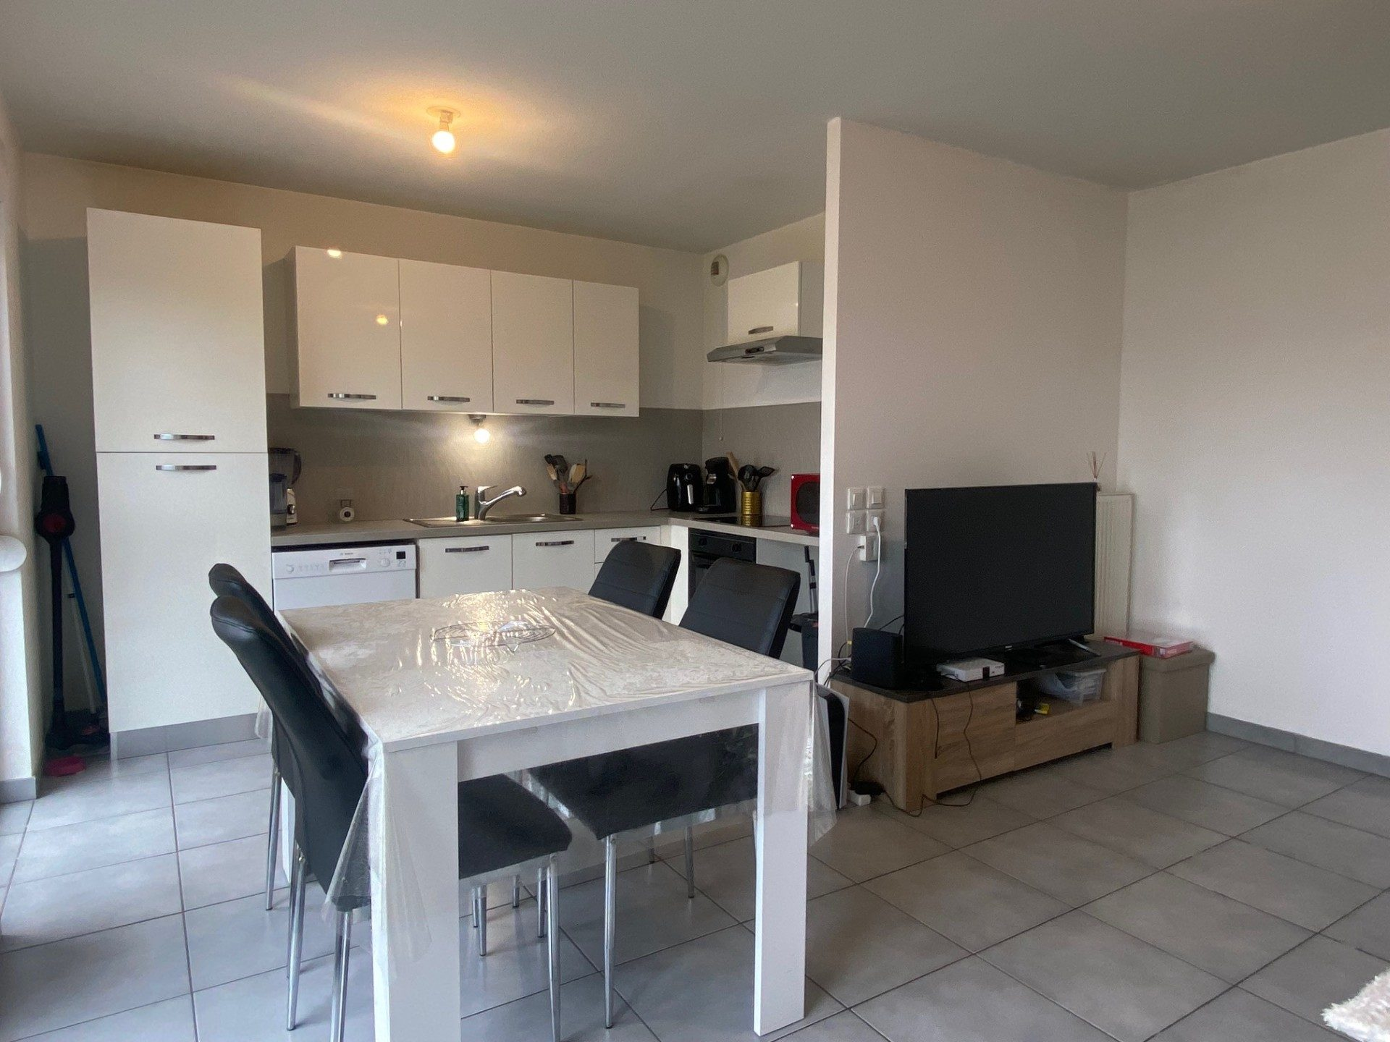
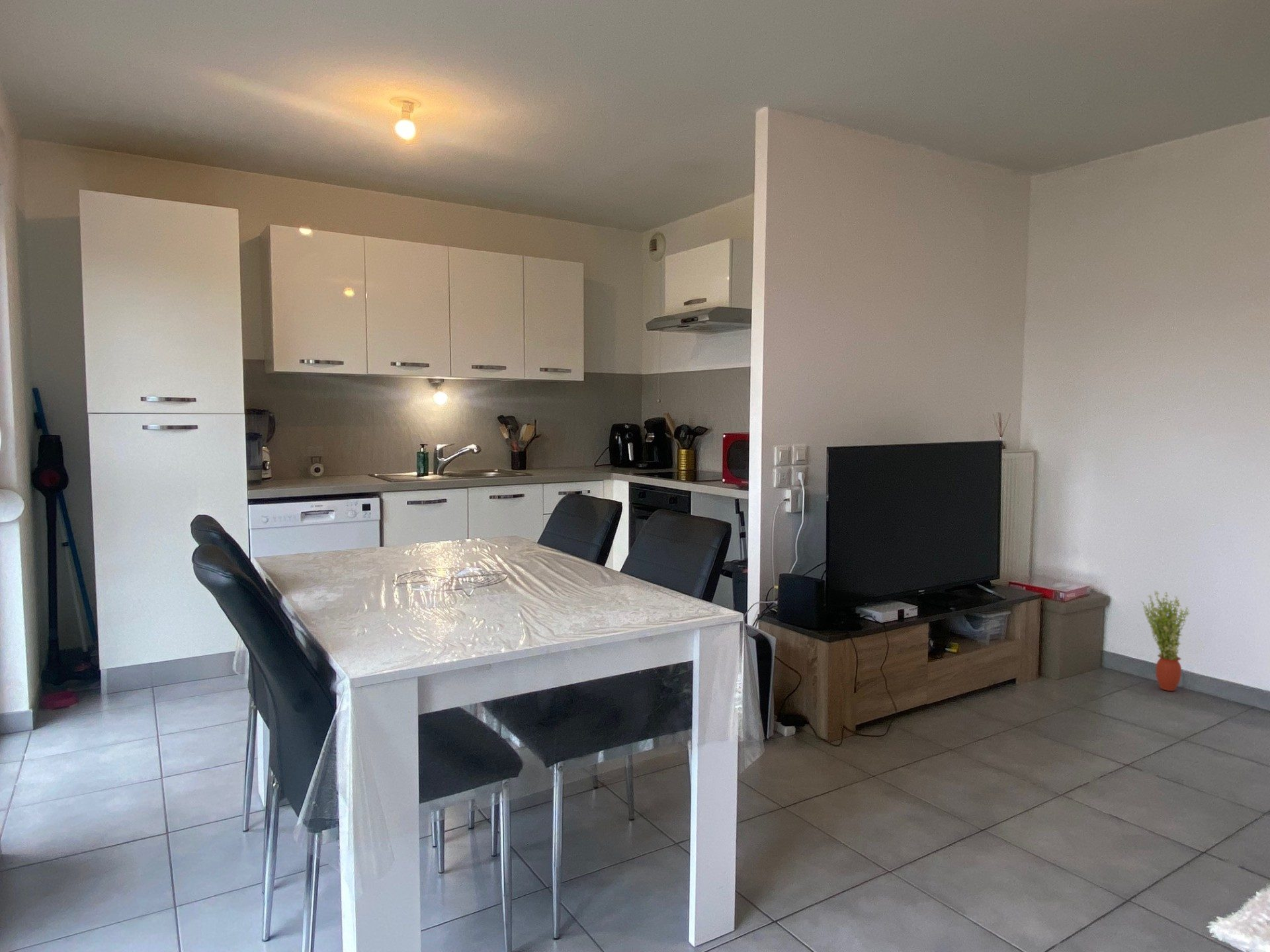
+ potted plant (1162, 641)
